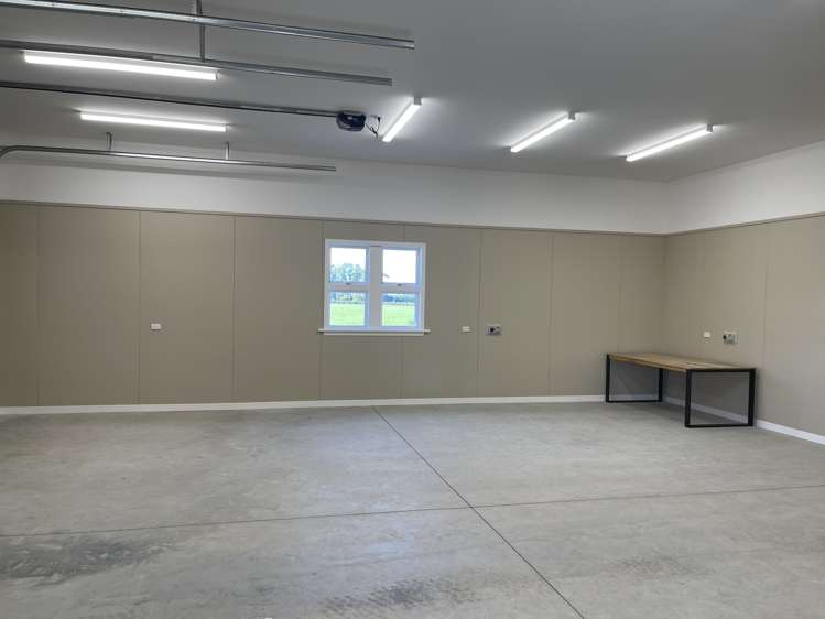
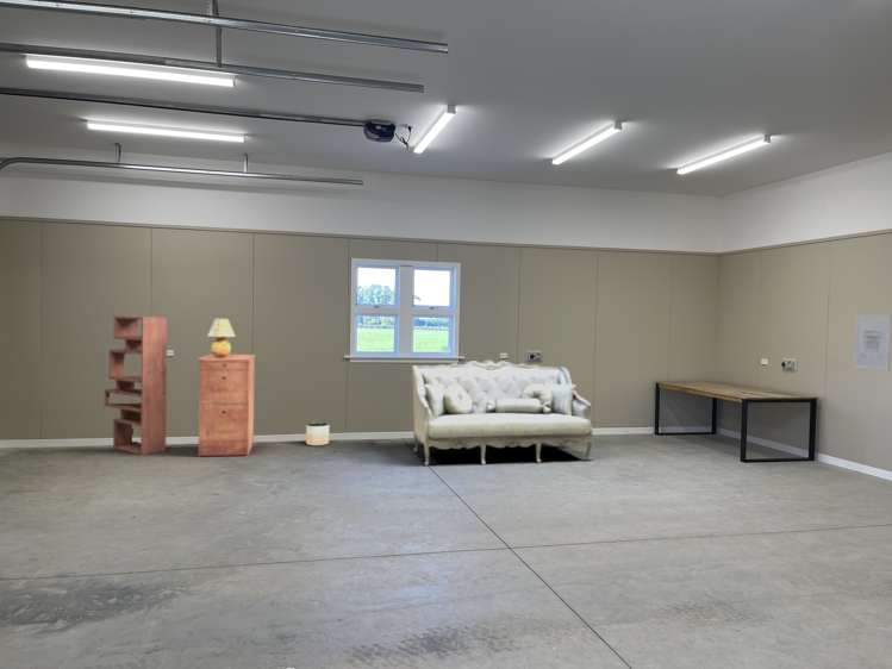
+ filing cabinet (227, 402)
+ wall art (872, 342)
+ shelving unit (135, 381)
+ sofa (500, 408)
+ planter (317, 433)
+ table lamp (220, 338)
